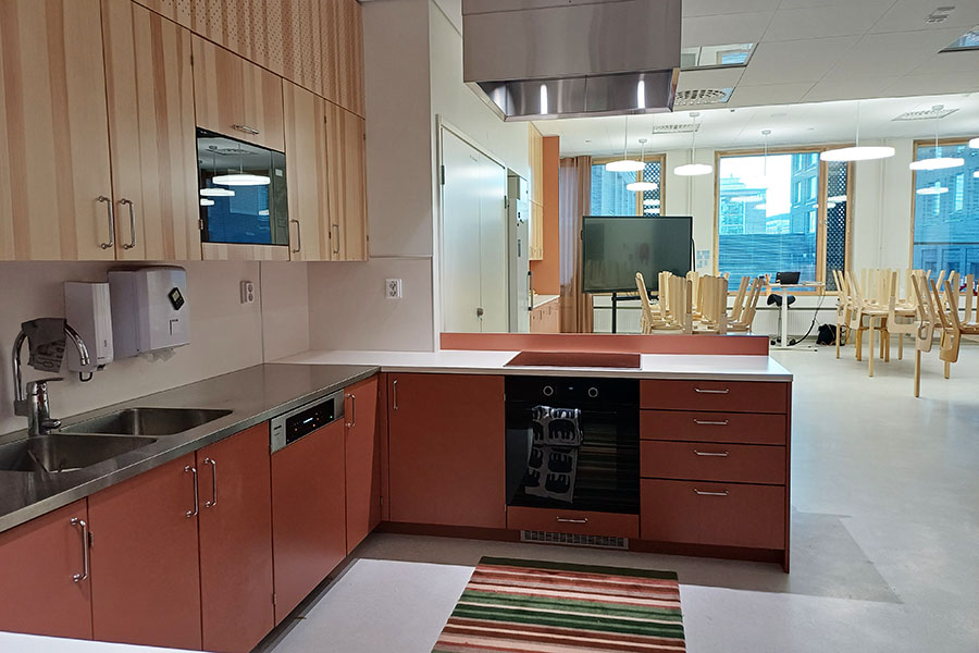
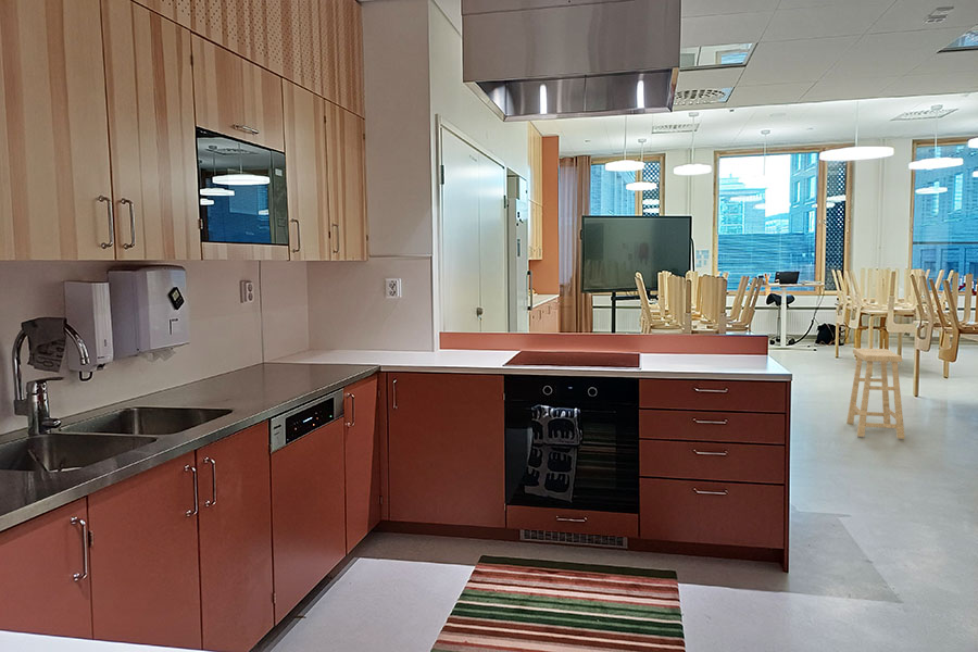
+ stool (875, 389)
